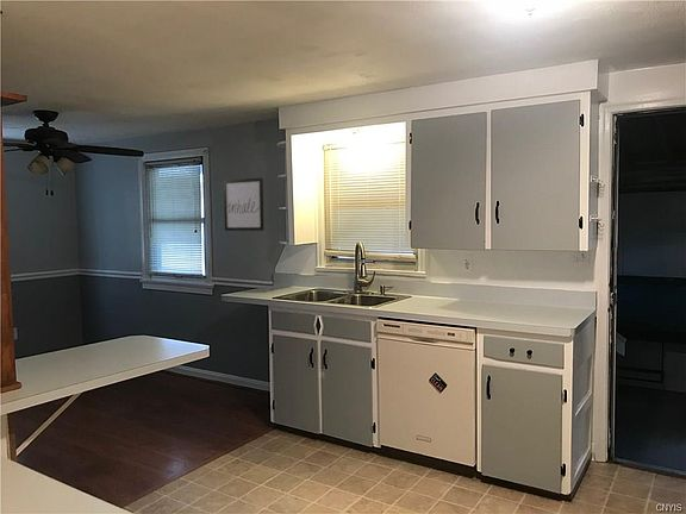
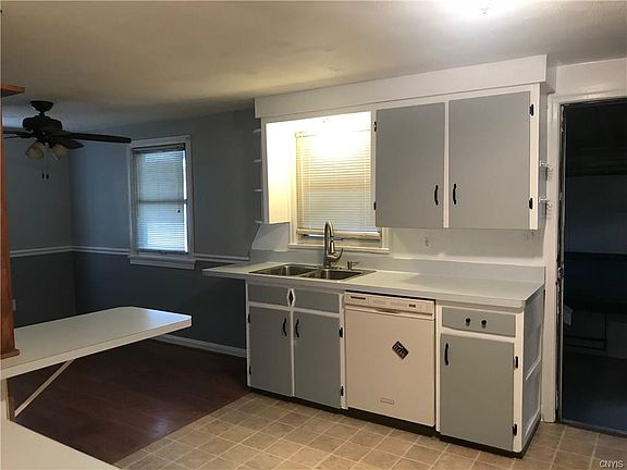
- wall art (243, 205)
